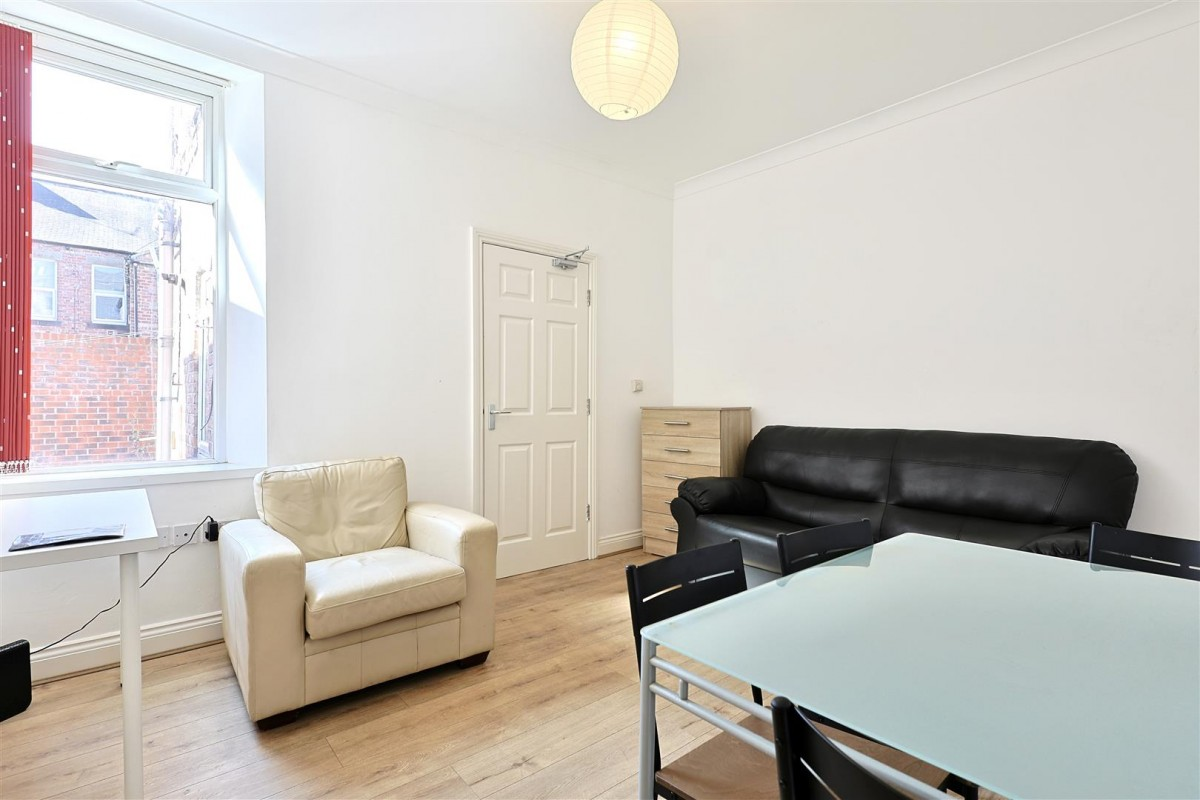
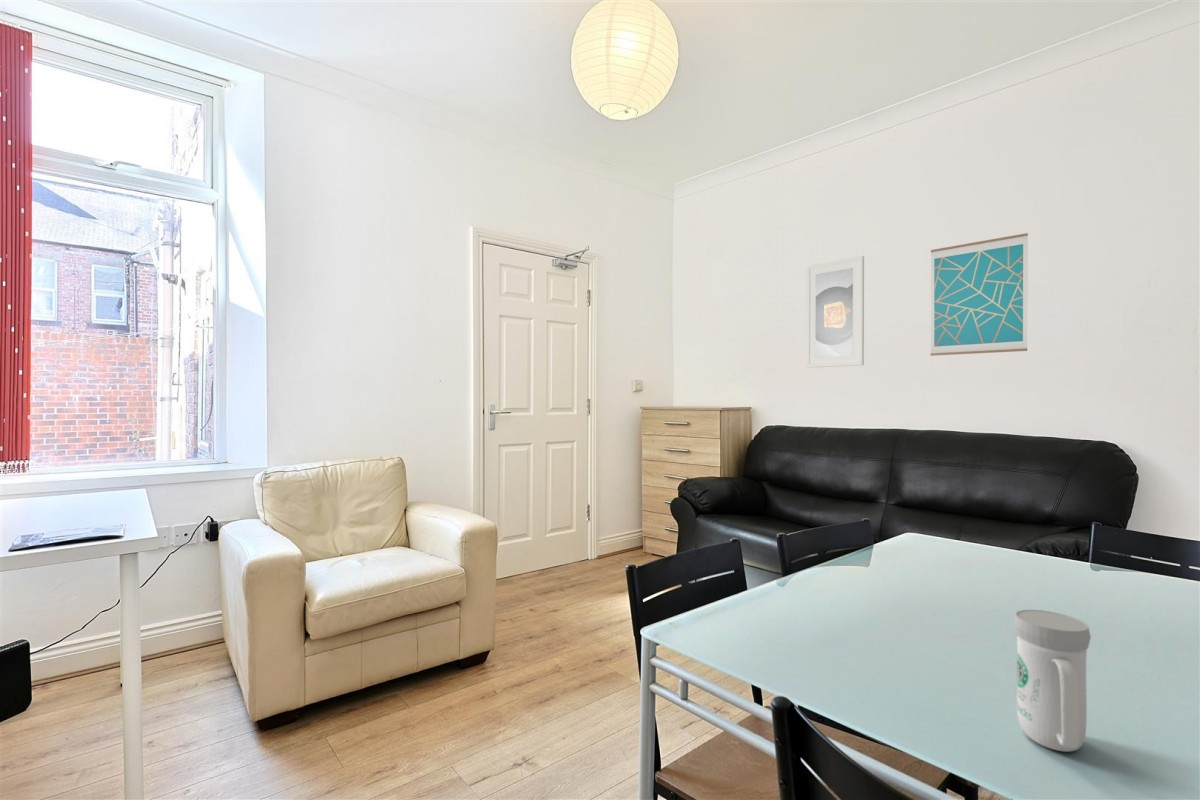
+ wall art (976, 297)
+ mug (1054, 684)
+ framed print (834, 313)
